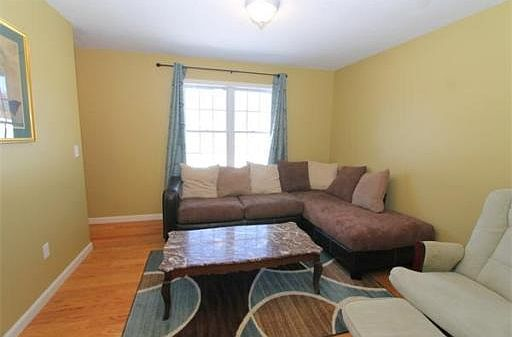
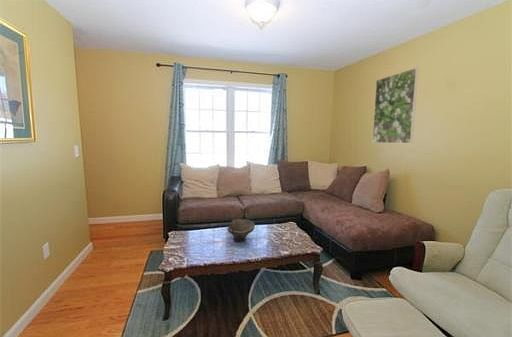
+ bowl (240, 231)
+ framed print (392, 109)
